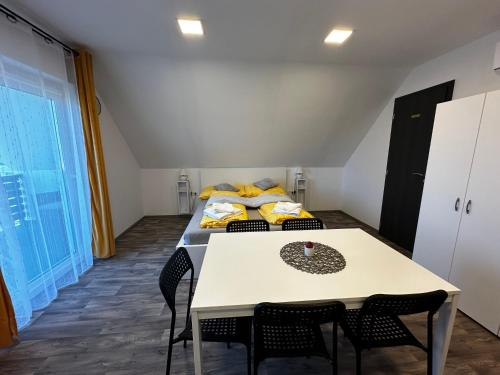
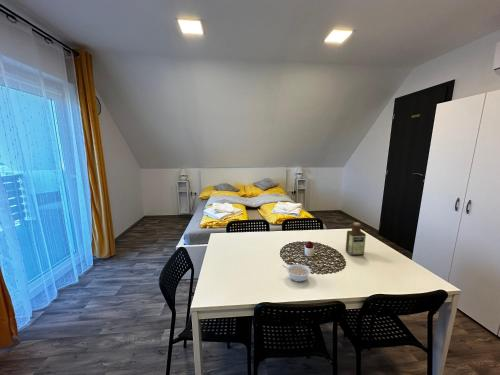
+ bottle (355, 238)
+ legume (297, 273)
